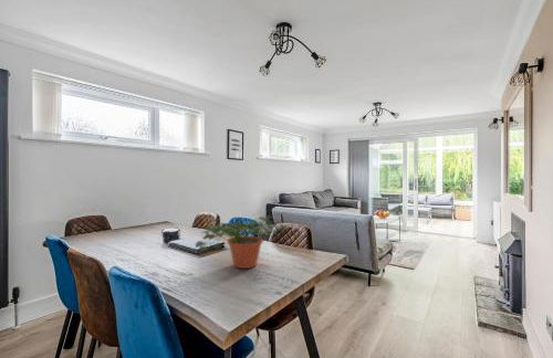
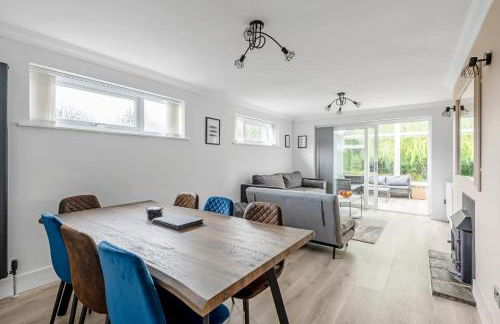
- potted plant (239, 239)
